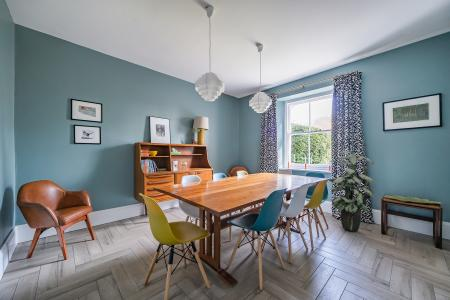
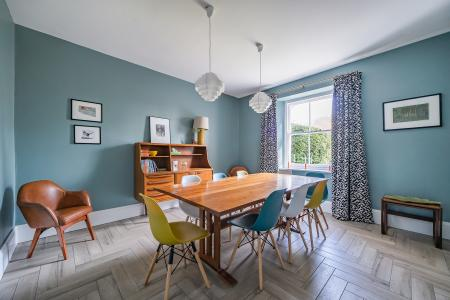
- indoor plant (348, 189)
